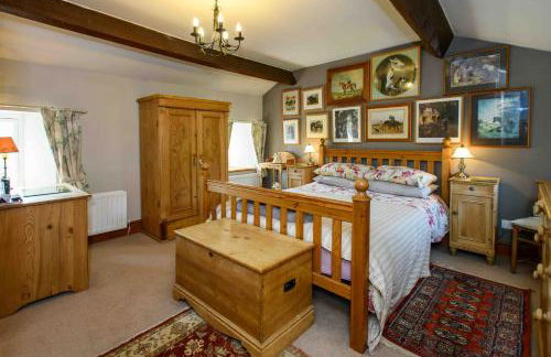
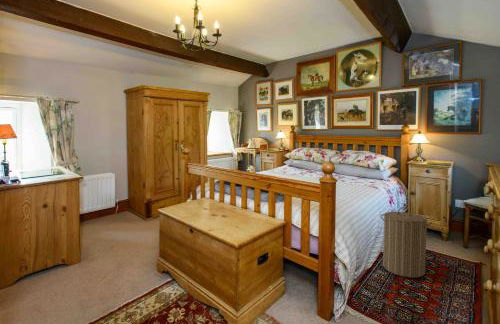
+ laundry hamper (404, 238)
